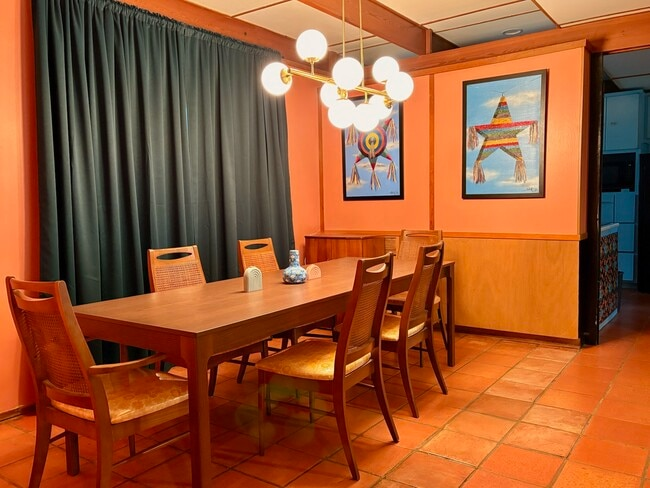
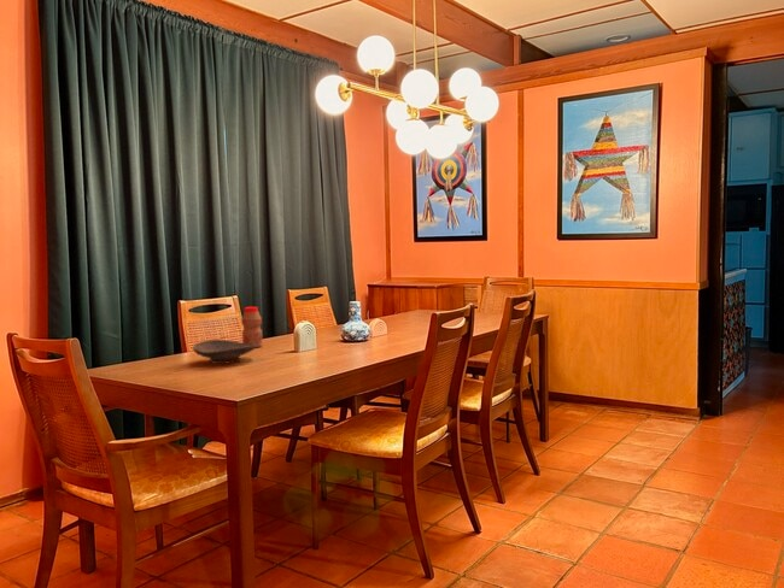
+ bottle (251, 327)
+ decorative bowl (226, 352)
